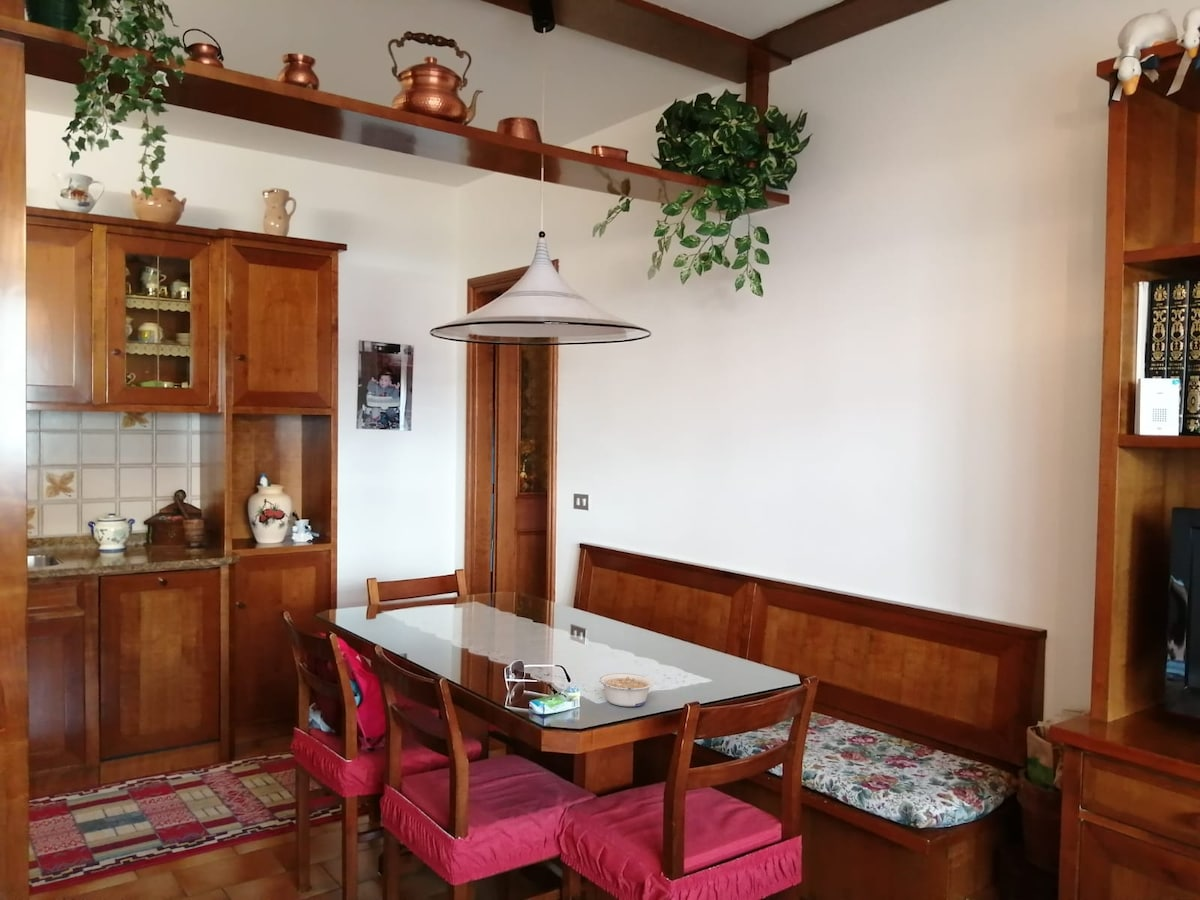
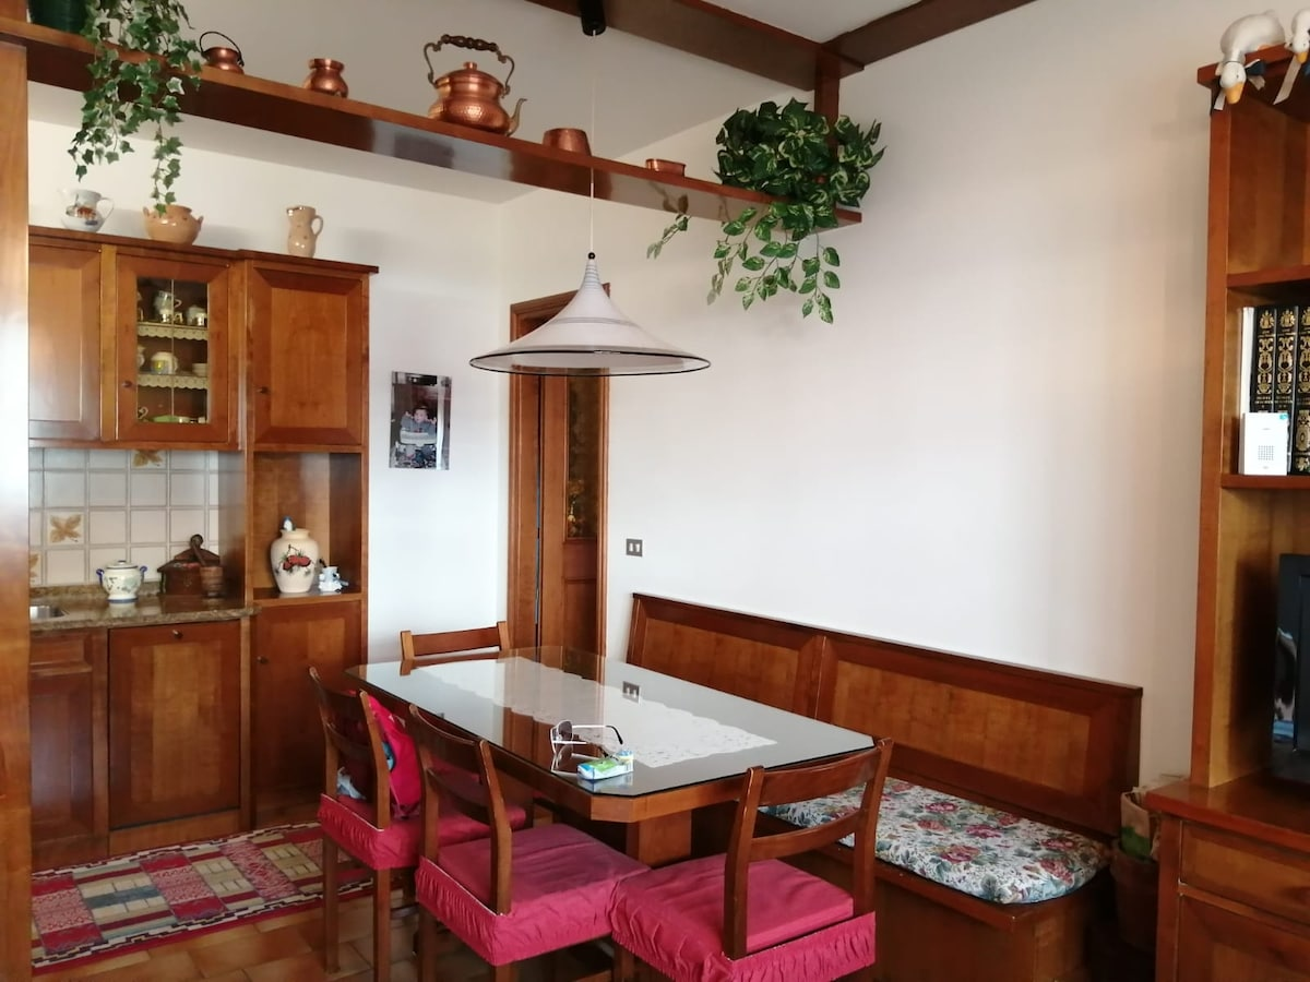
- legume (627, 689)
